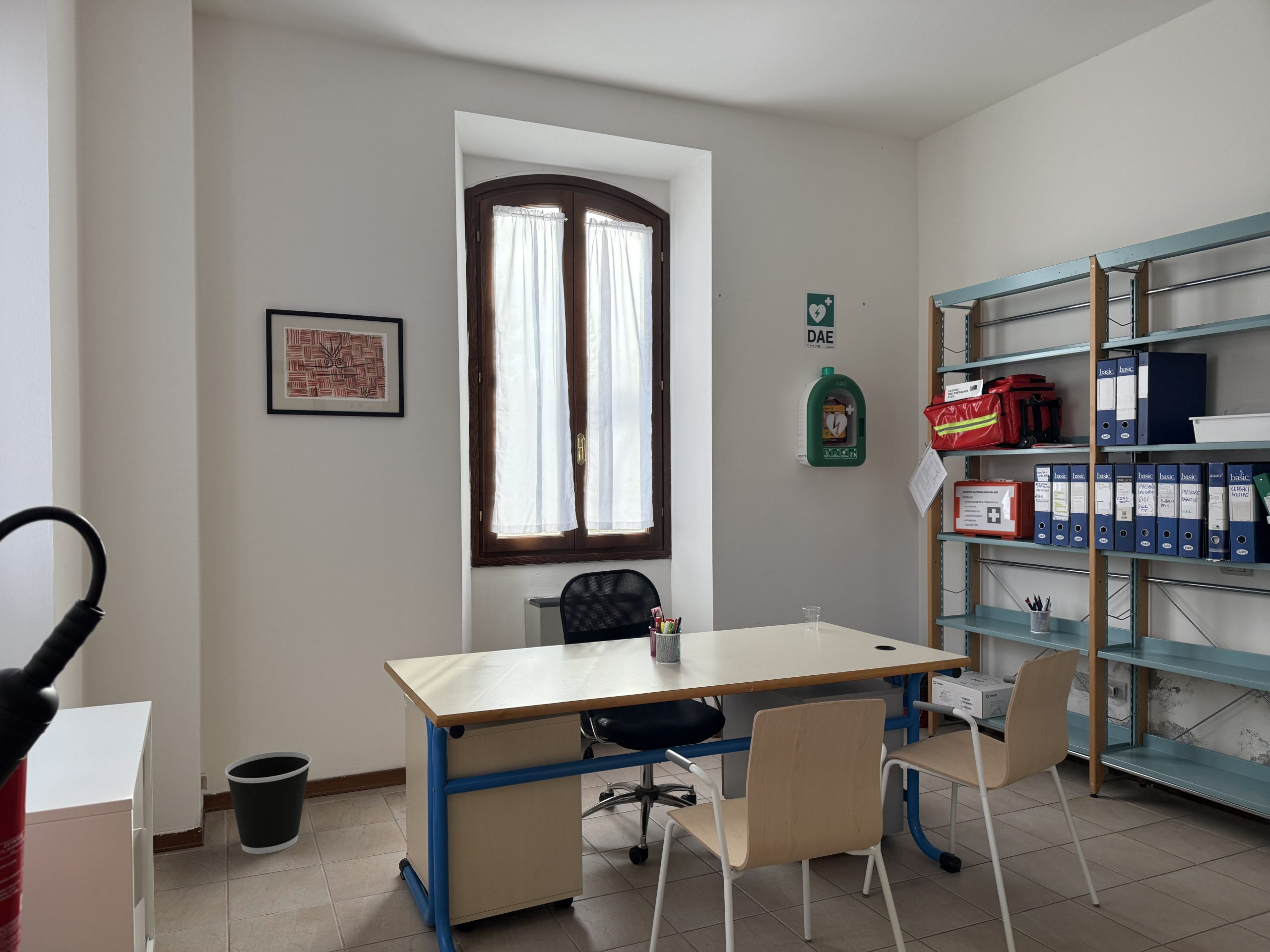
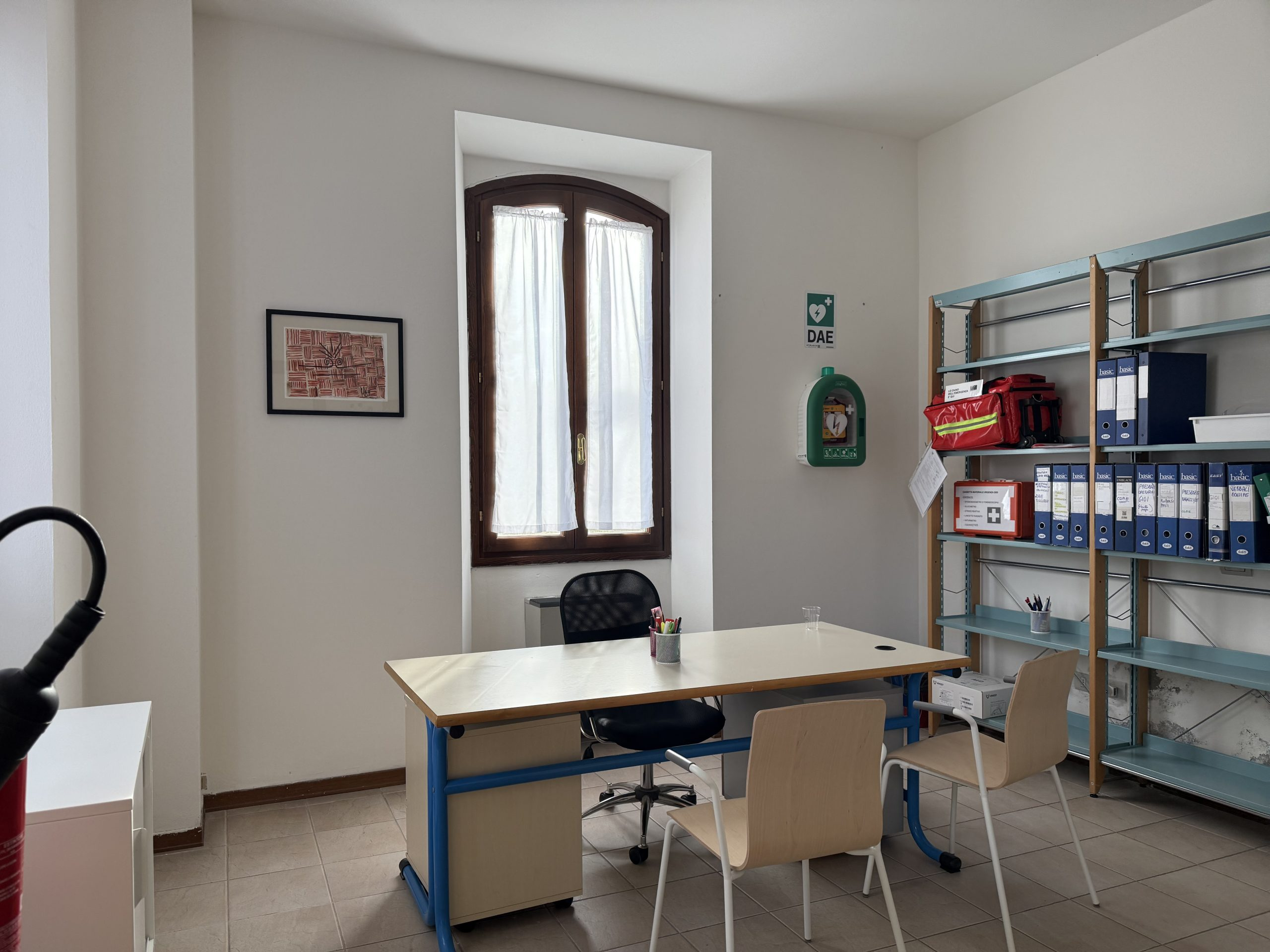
- wastebasket (269, 803)
